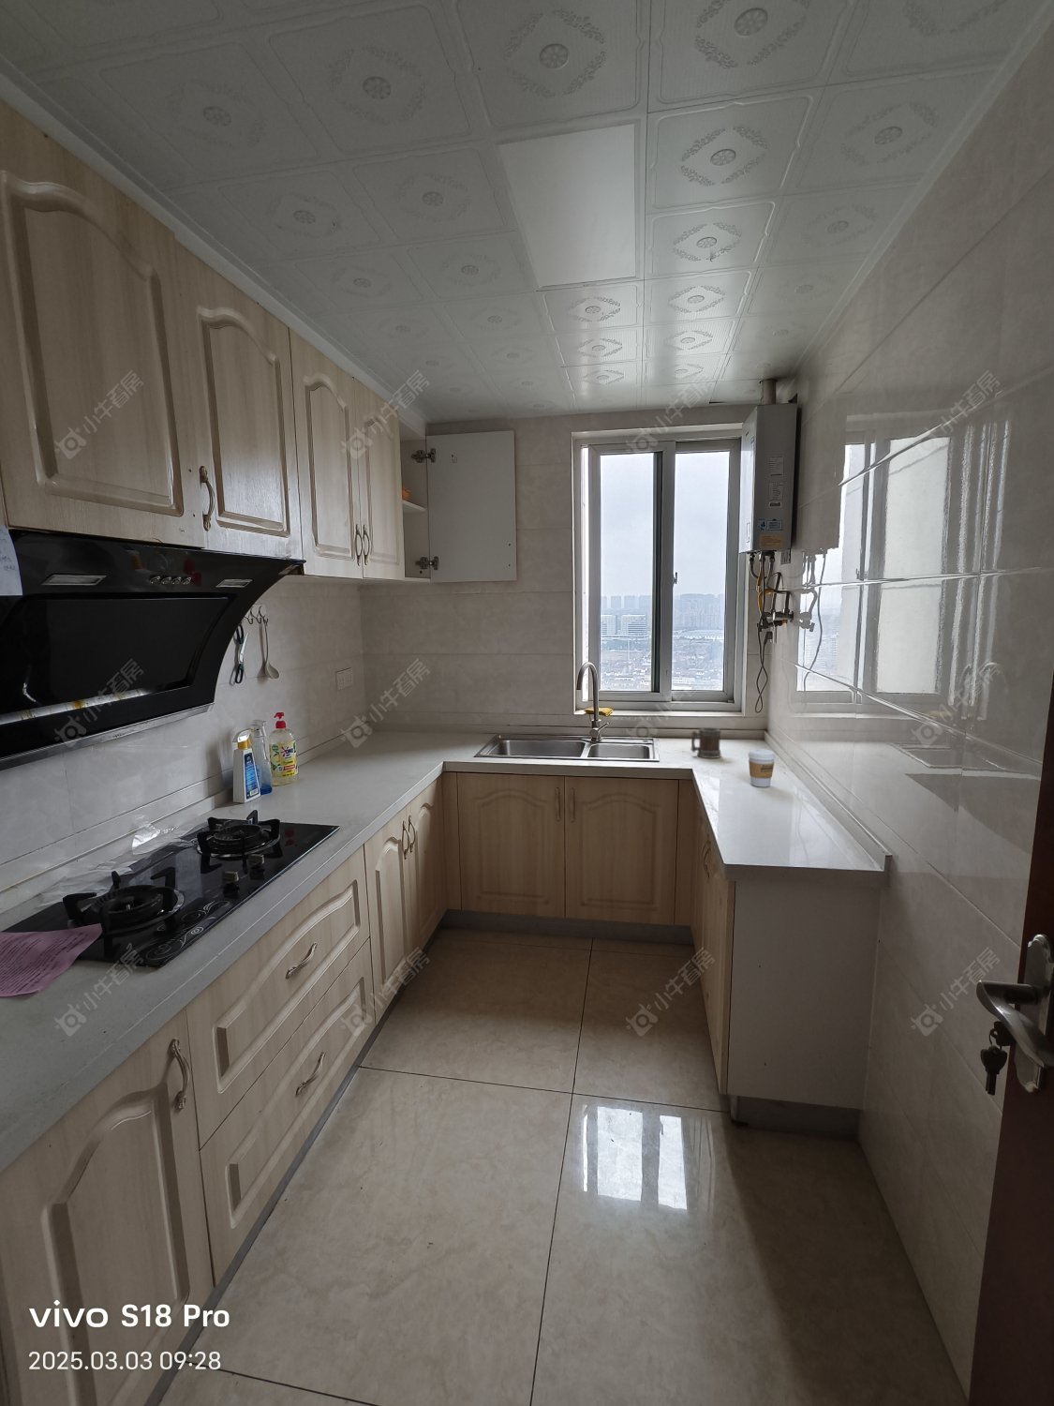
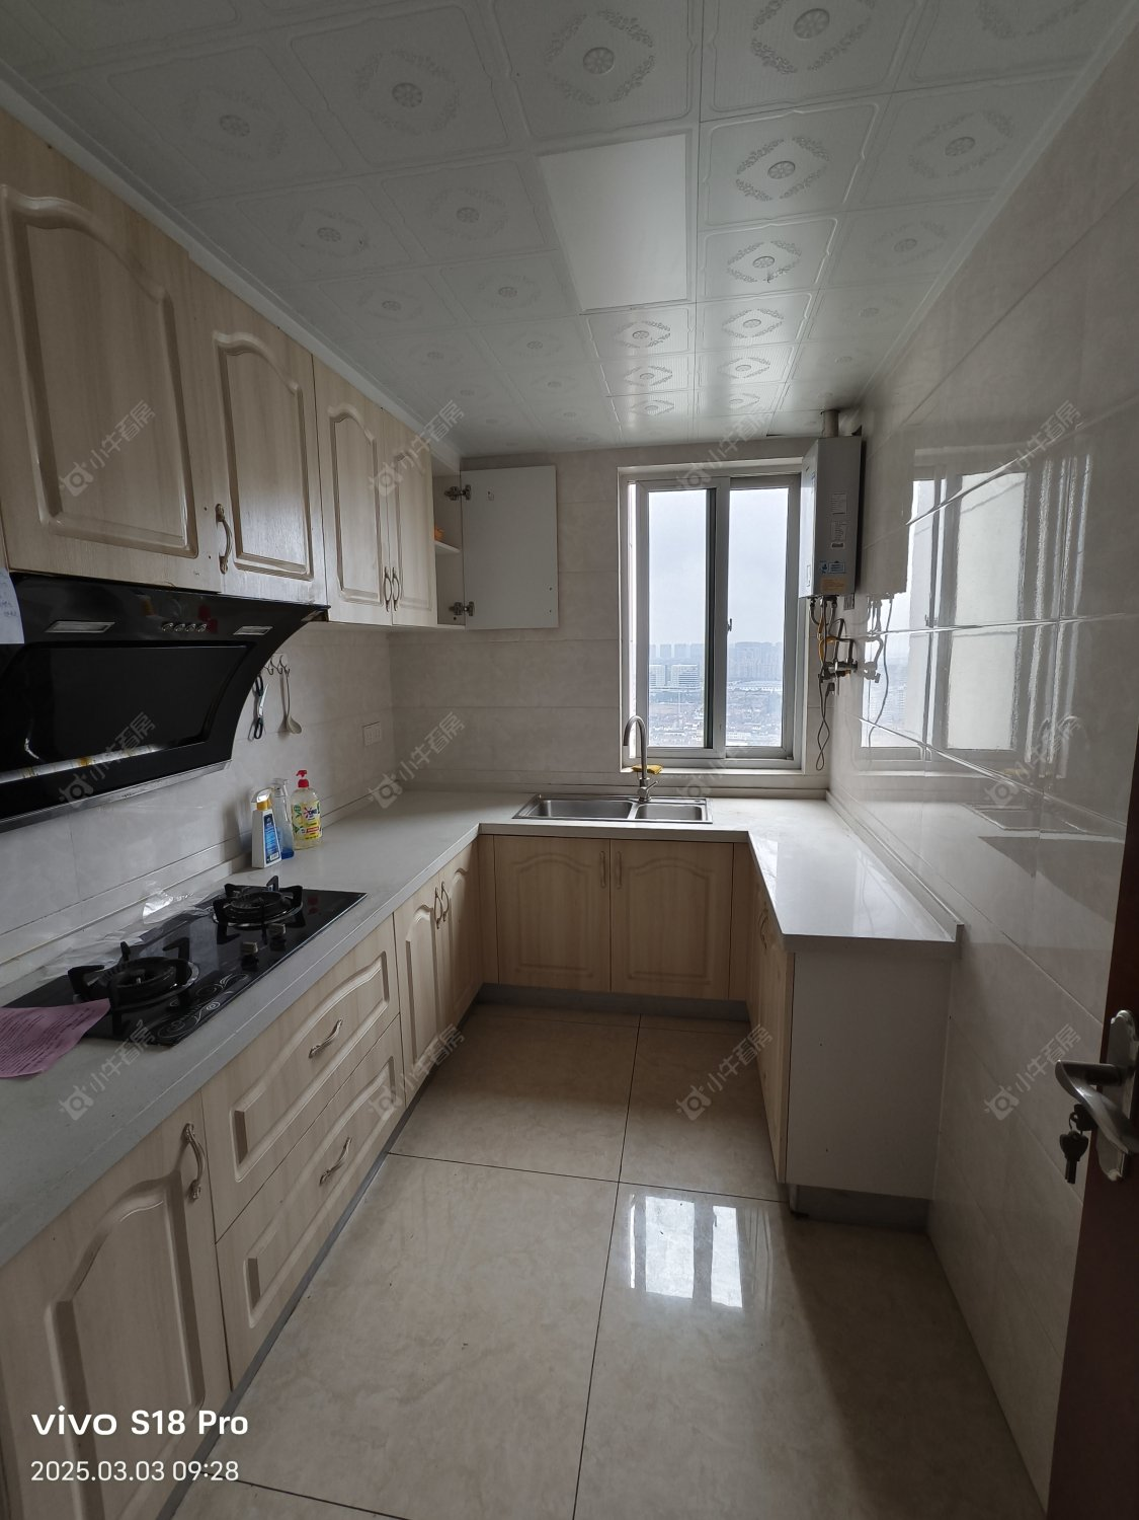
- mug (706, 743)
- coffee cup (761, 767)
